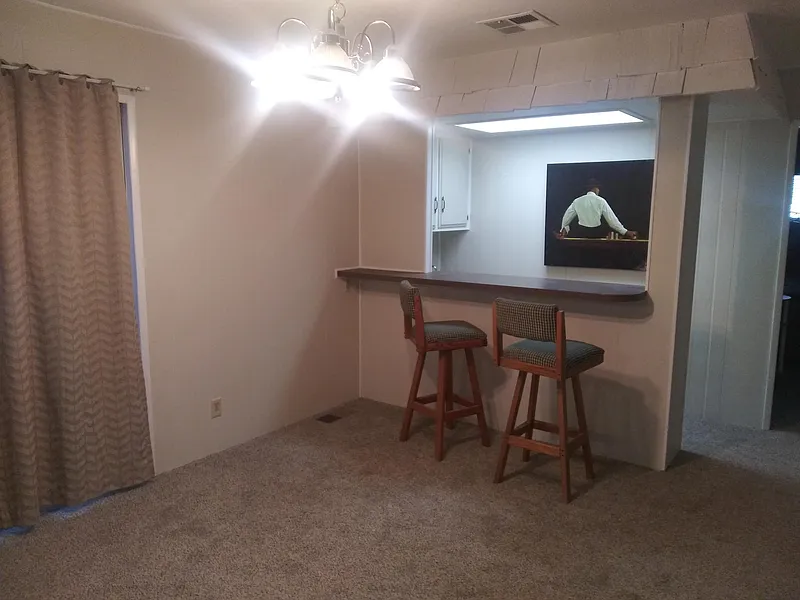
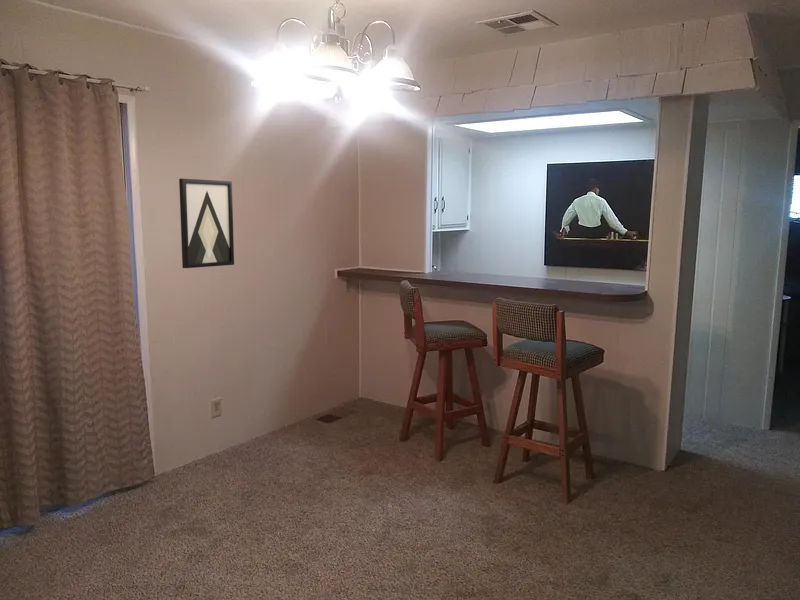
+ wall art (207, 223)
